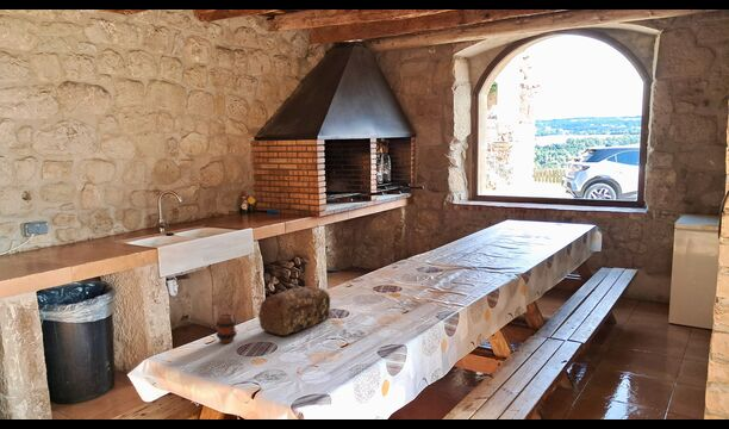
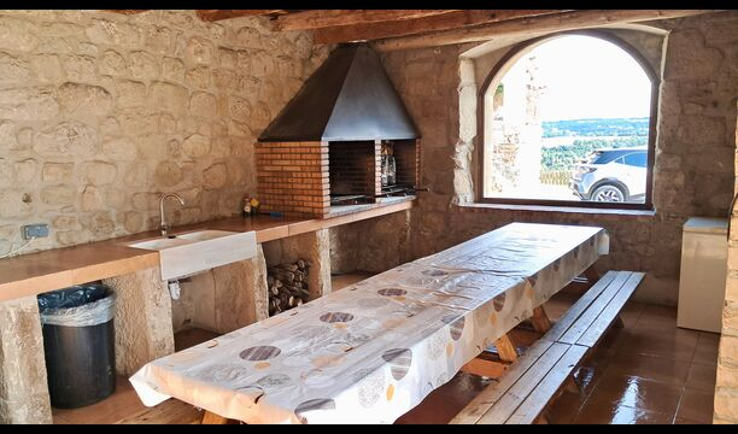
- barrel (225, 328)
- bread loaf (295, 306)
